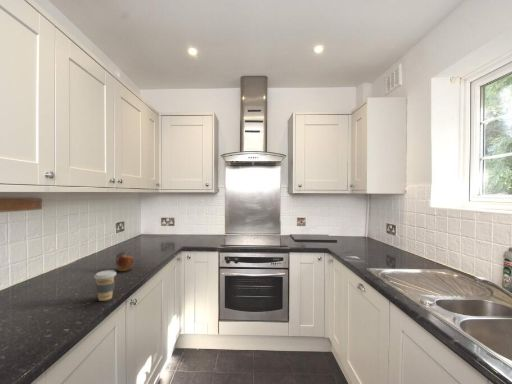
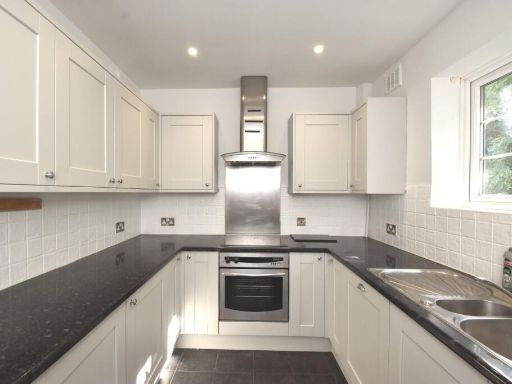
- apple (125, 261)
- coffee cup (105, 285)
